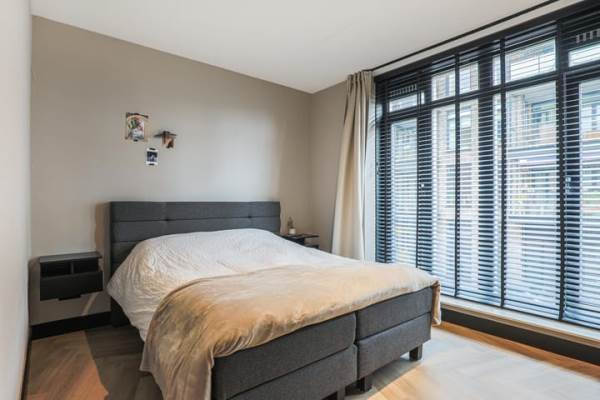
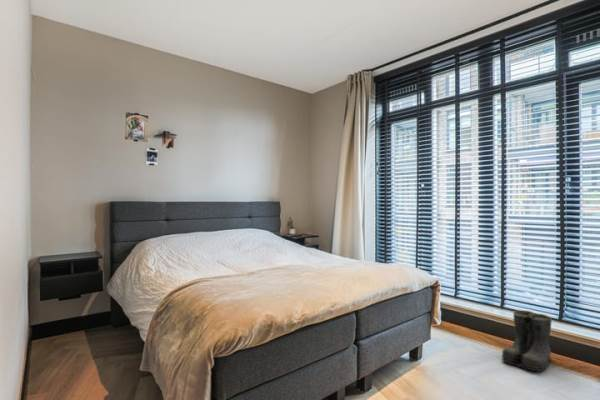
+ boots (527, 338)
